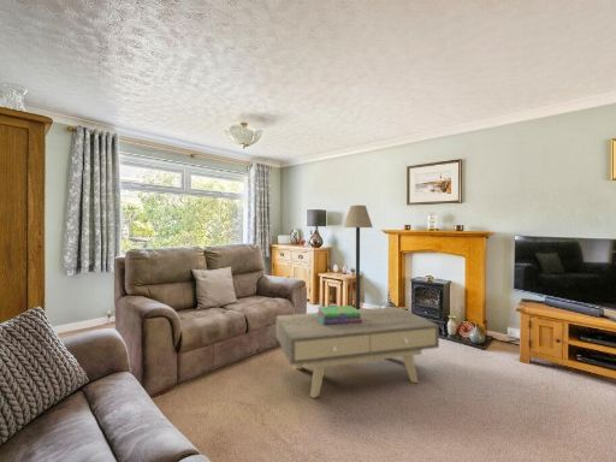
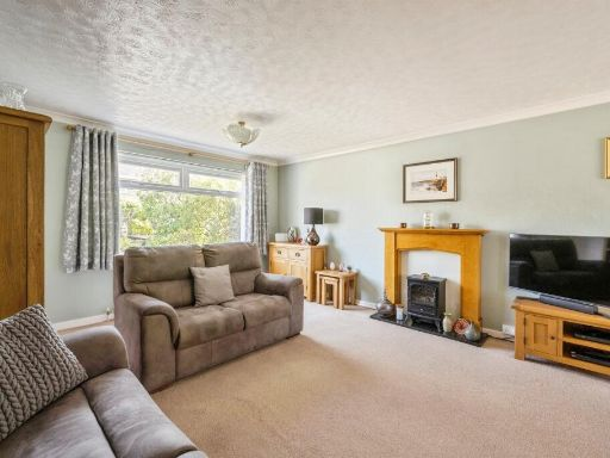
- stack of books (338, 314)
- coffee table (354, 348)
- floor lamp (357, 260)
